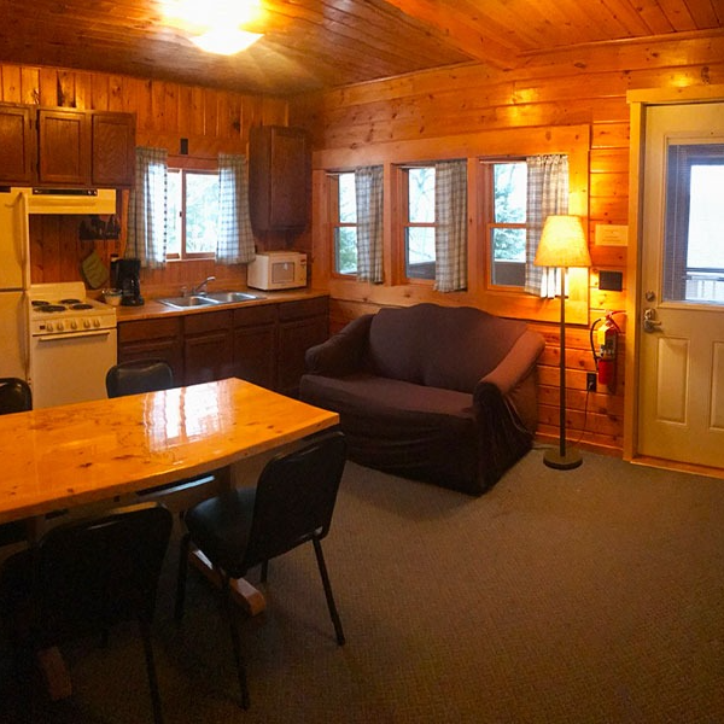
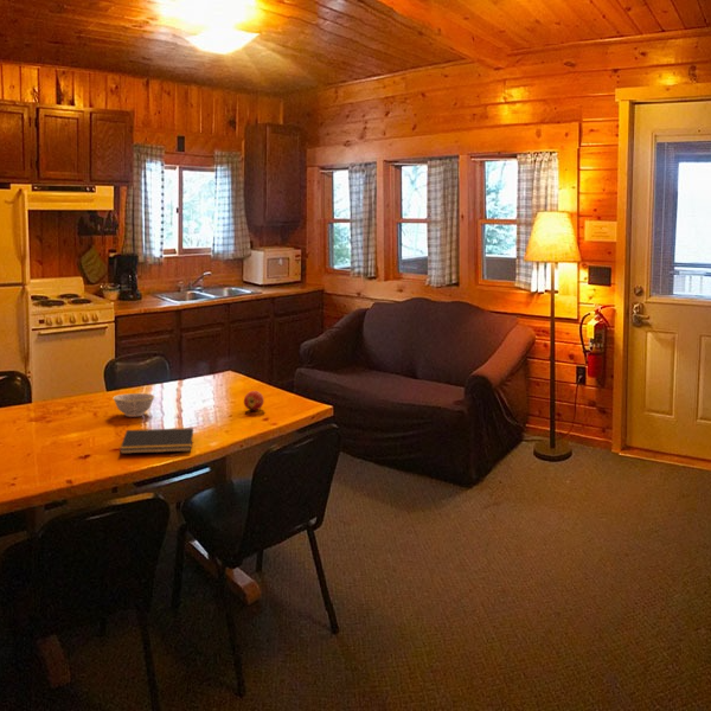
+ apple (254, 401)
+ notepad (158, 440)
+ bowl (134, 405)
